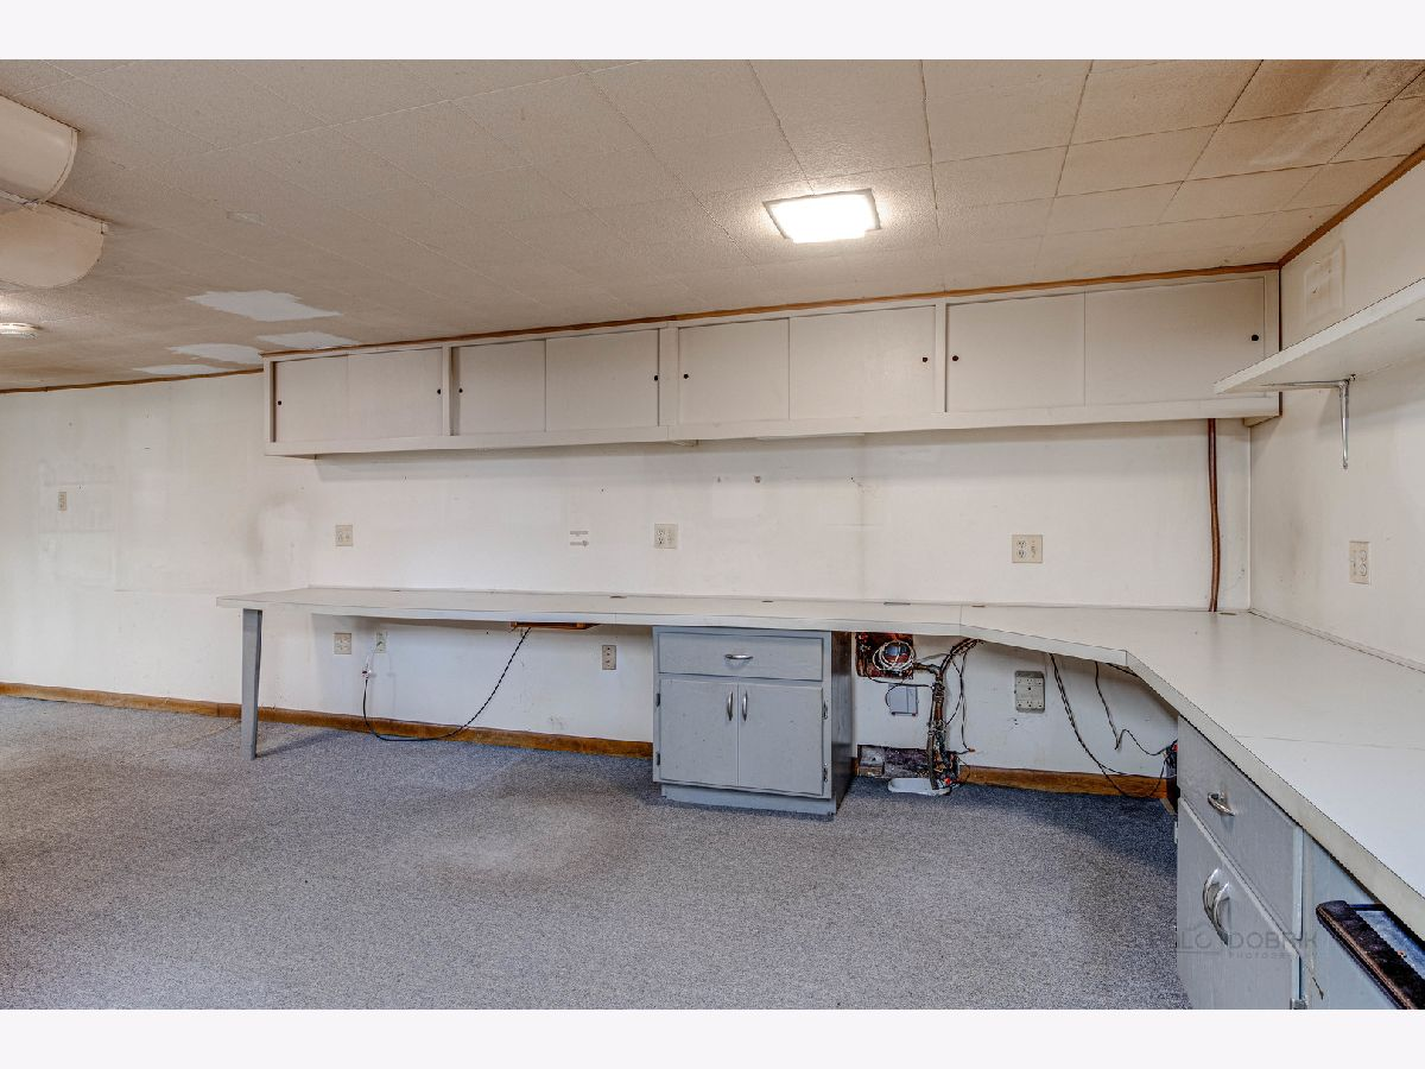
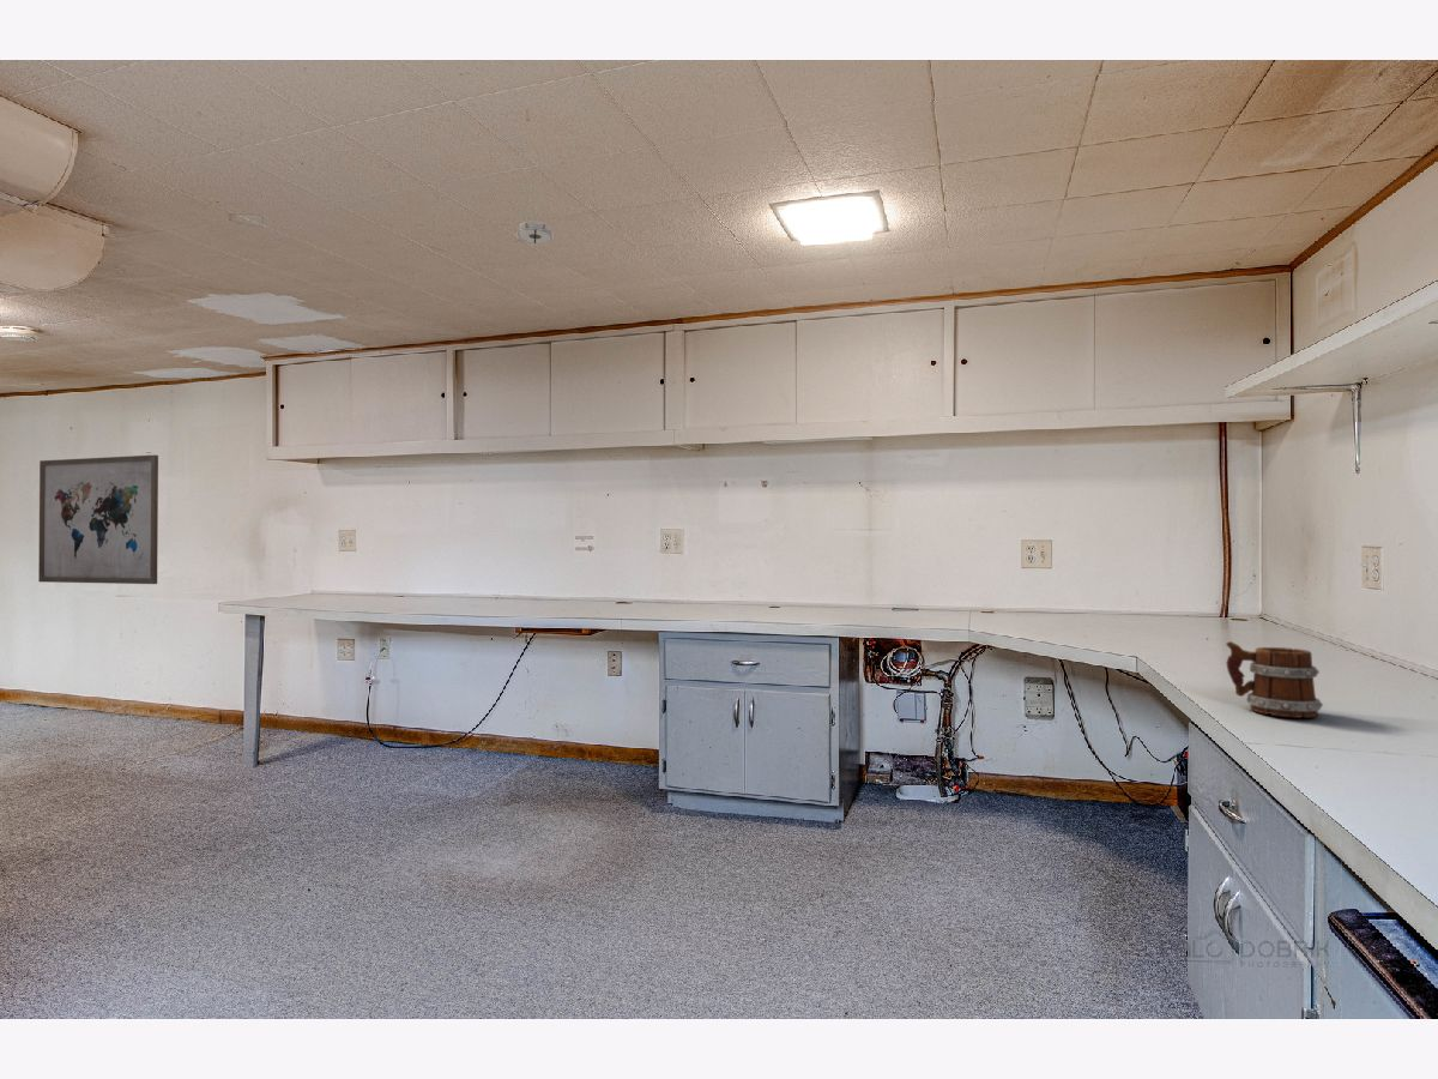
+ wall art (96, 520)
+ smoke detector (533, 231)
+ mug (1273, 677)
